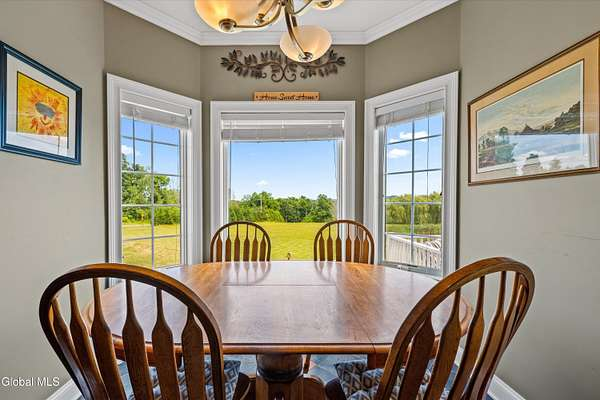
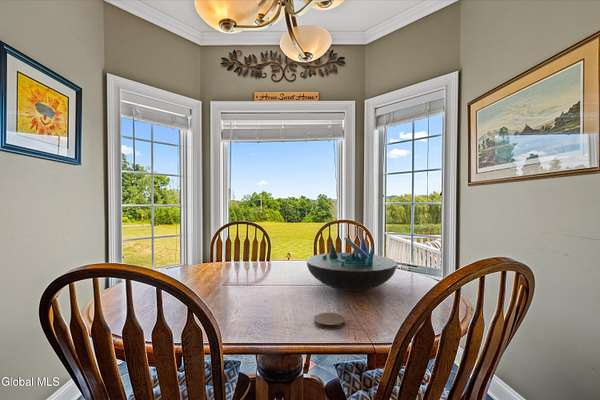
+ coaster (329, 320)
+ decorative bowl (350, 261)
